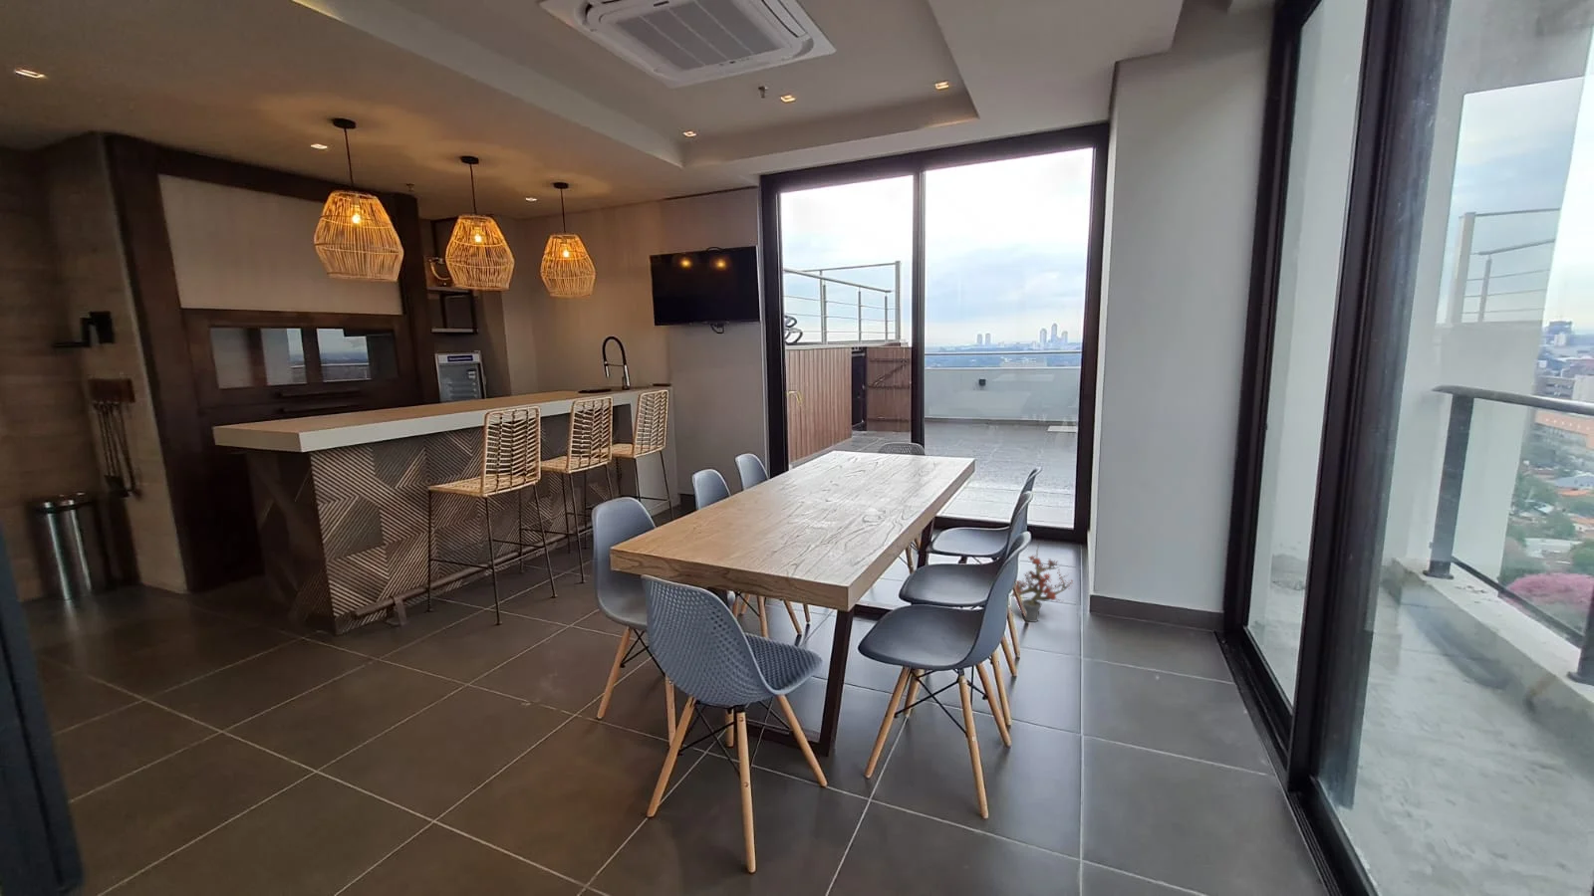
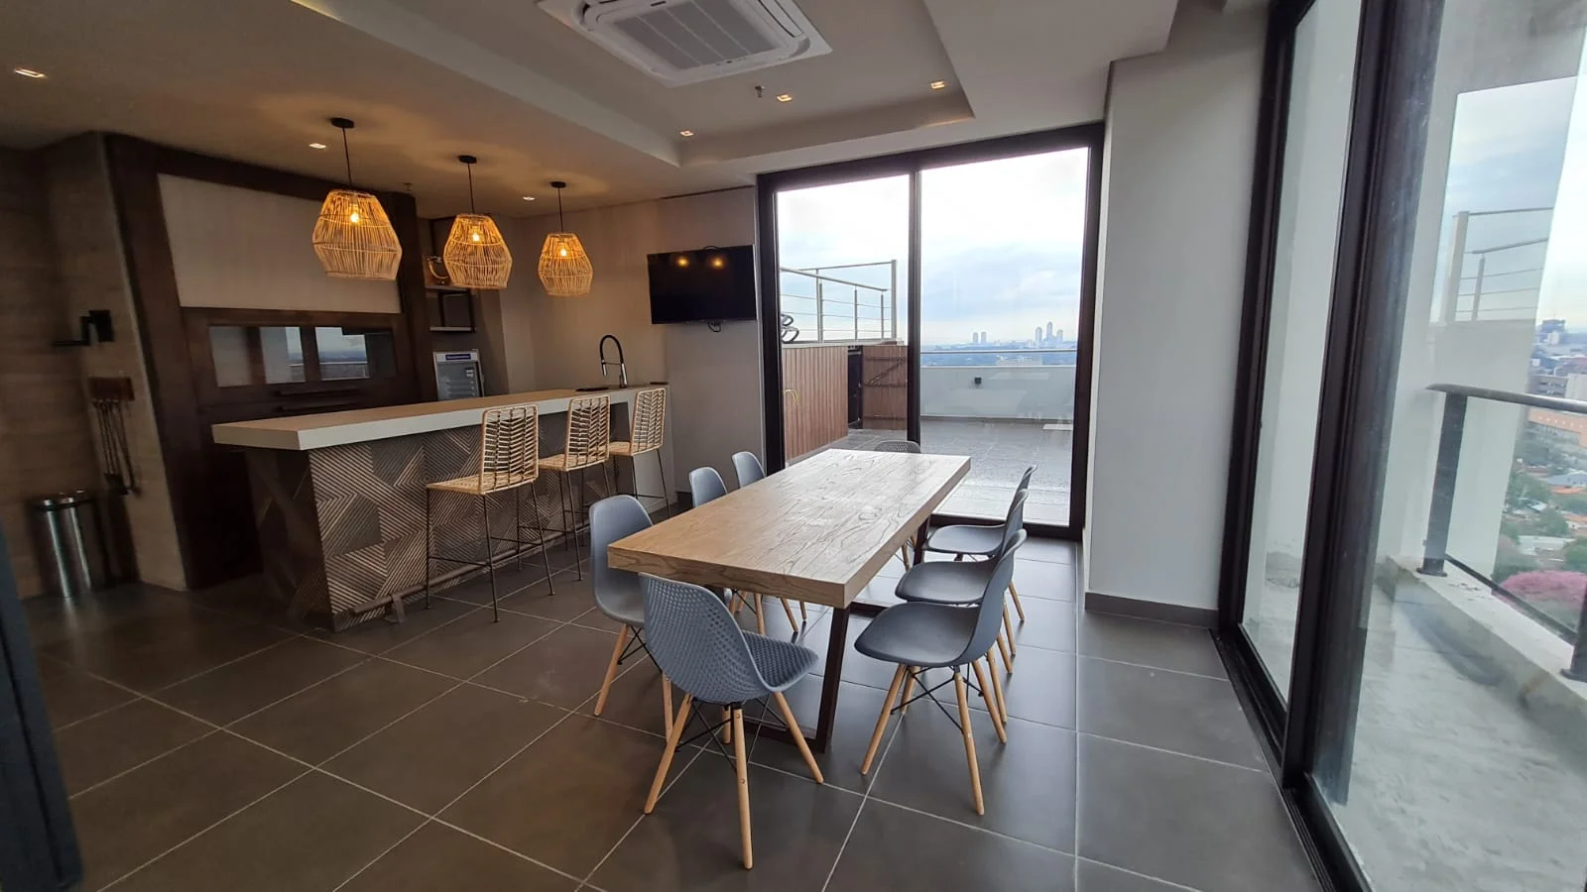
- potted plant (1035, 581)
